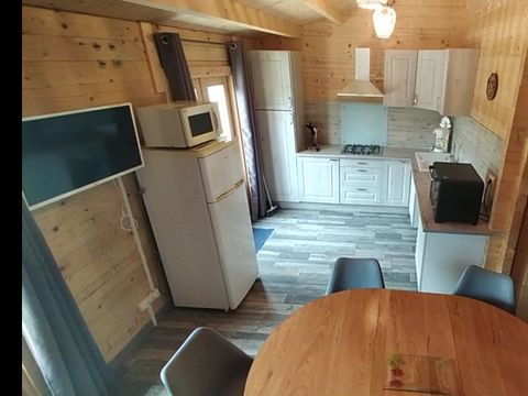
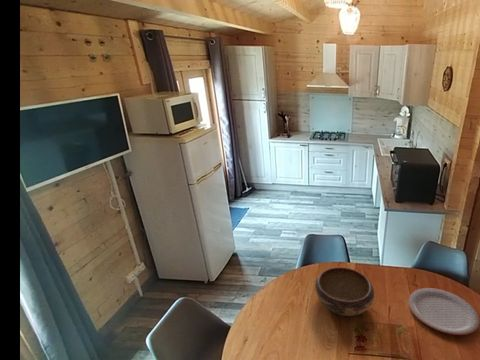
+ plate (441, 310)
+ decorative bowl (343, 293)
